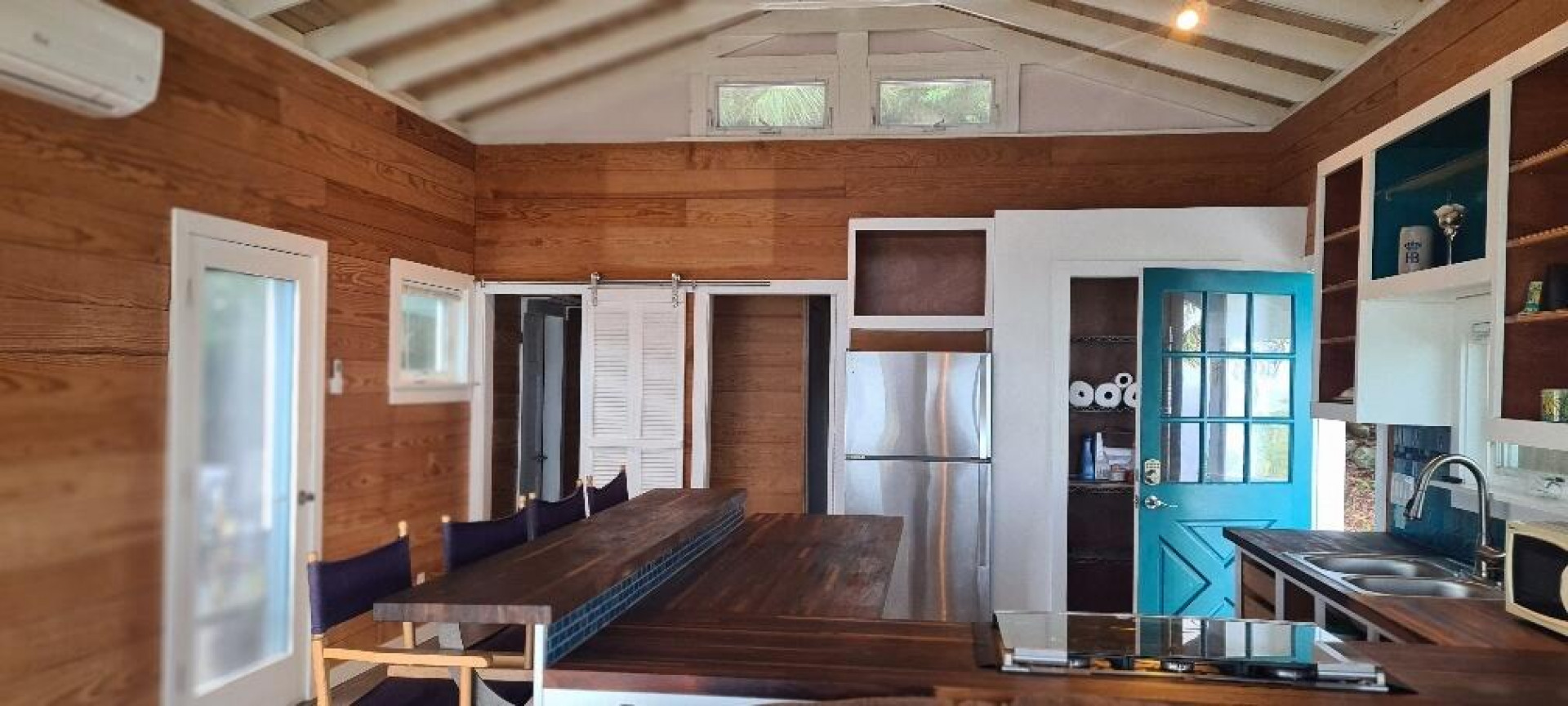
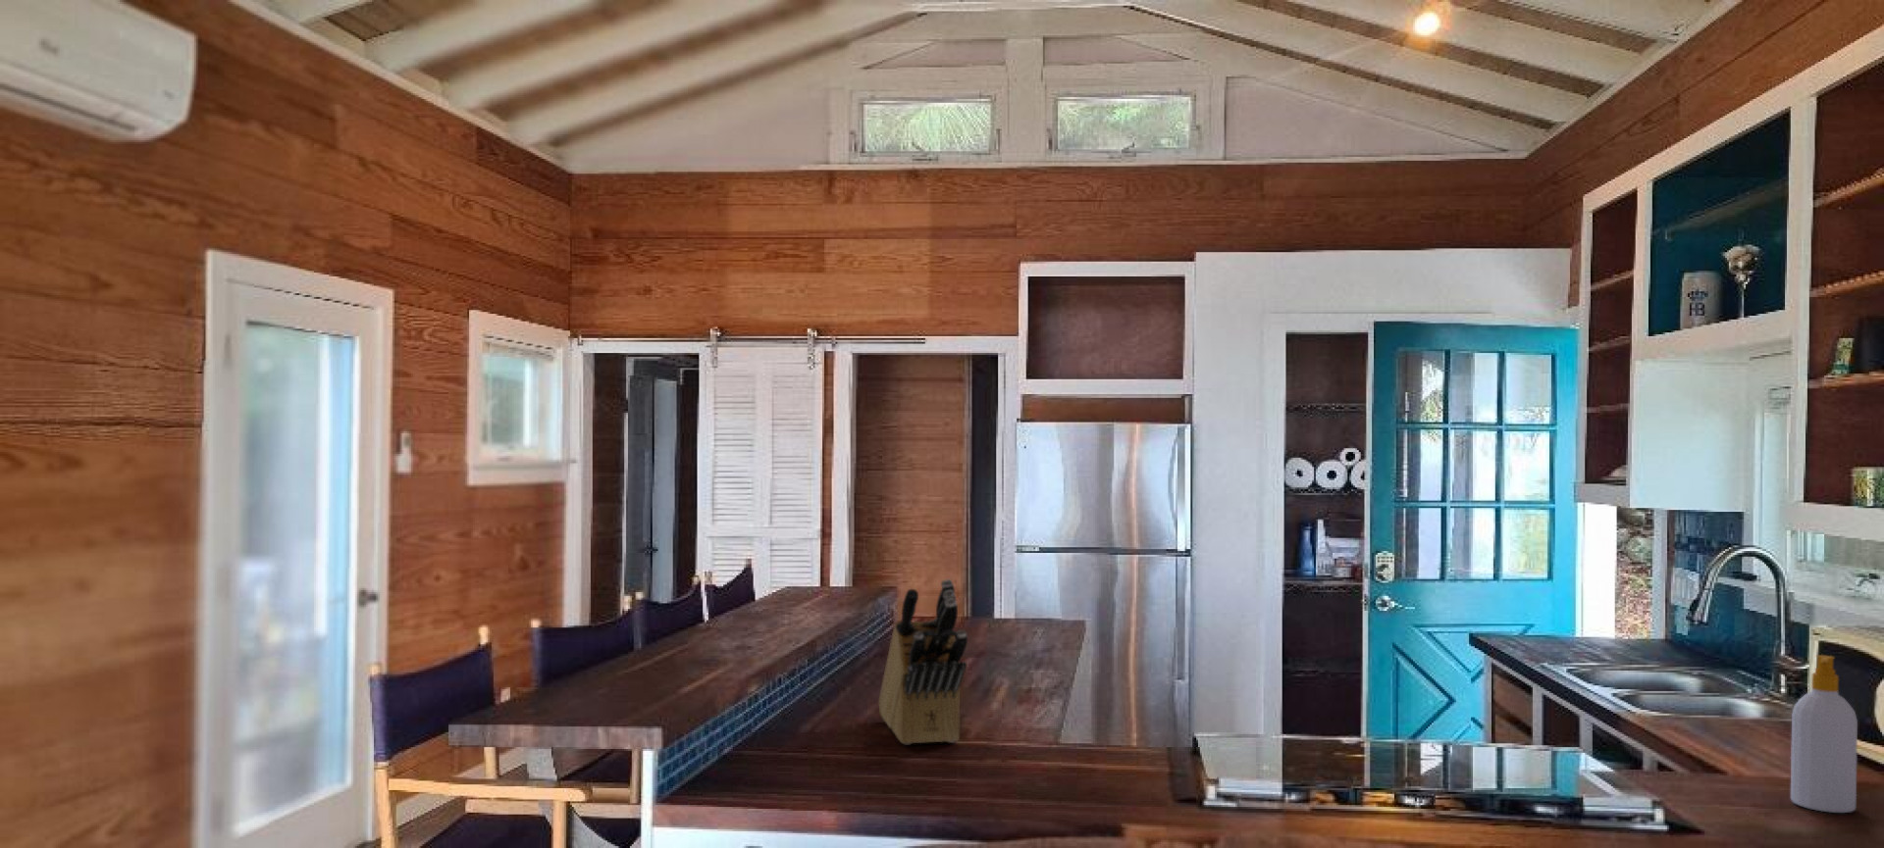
+ knife block (922, 653)
+ soap bottle (1823, 730)
